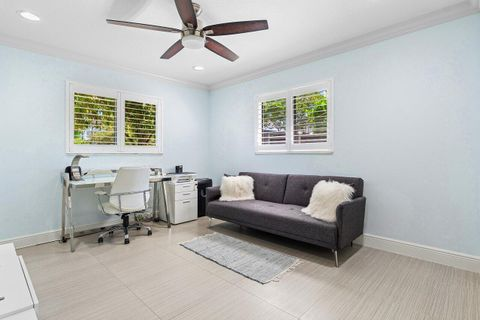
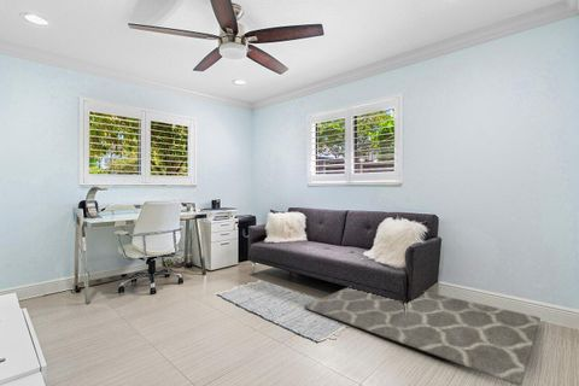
+ rug (415, 312)
